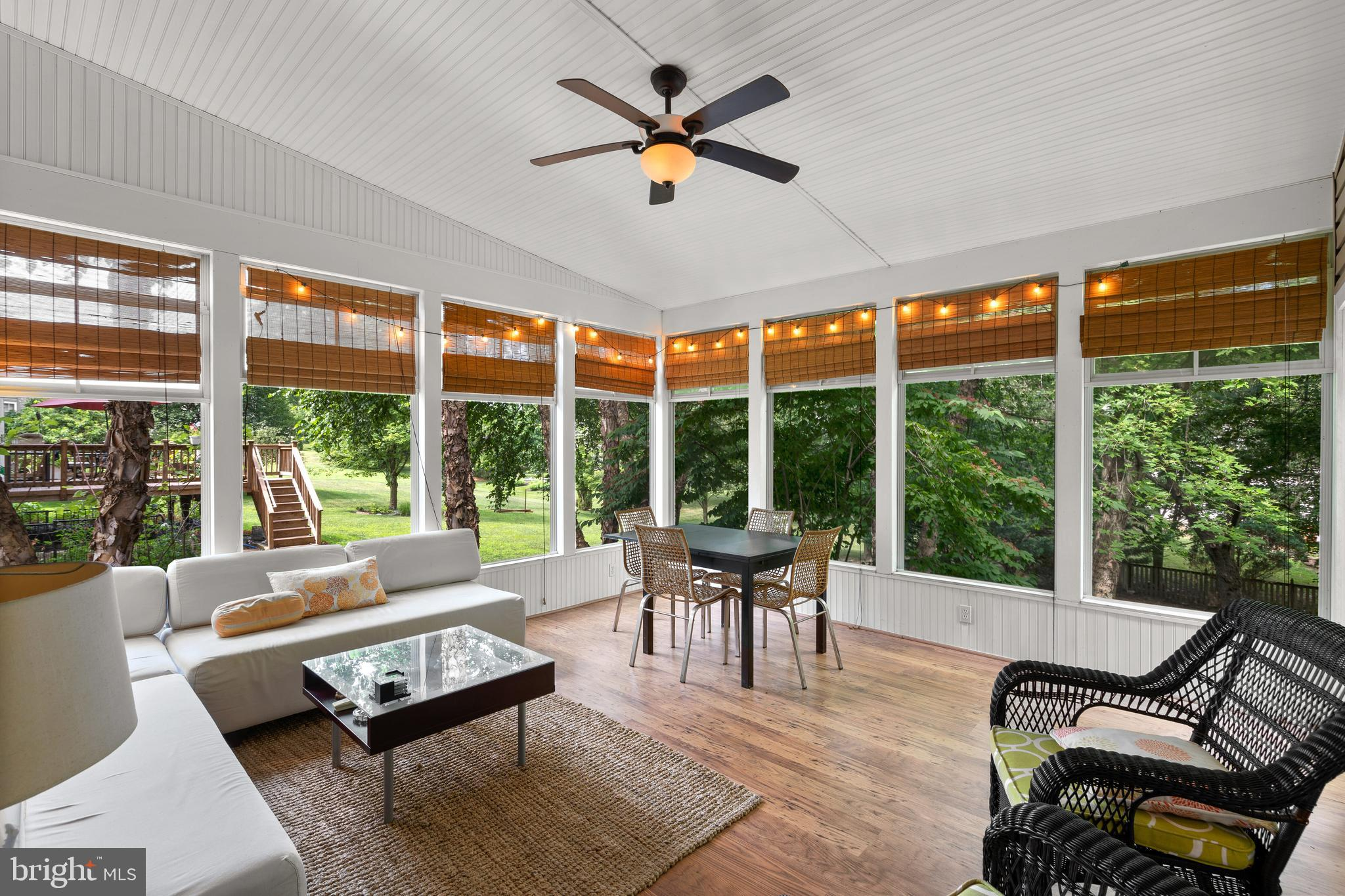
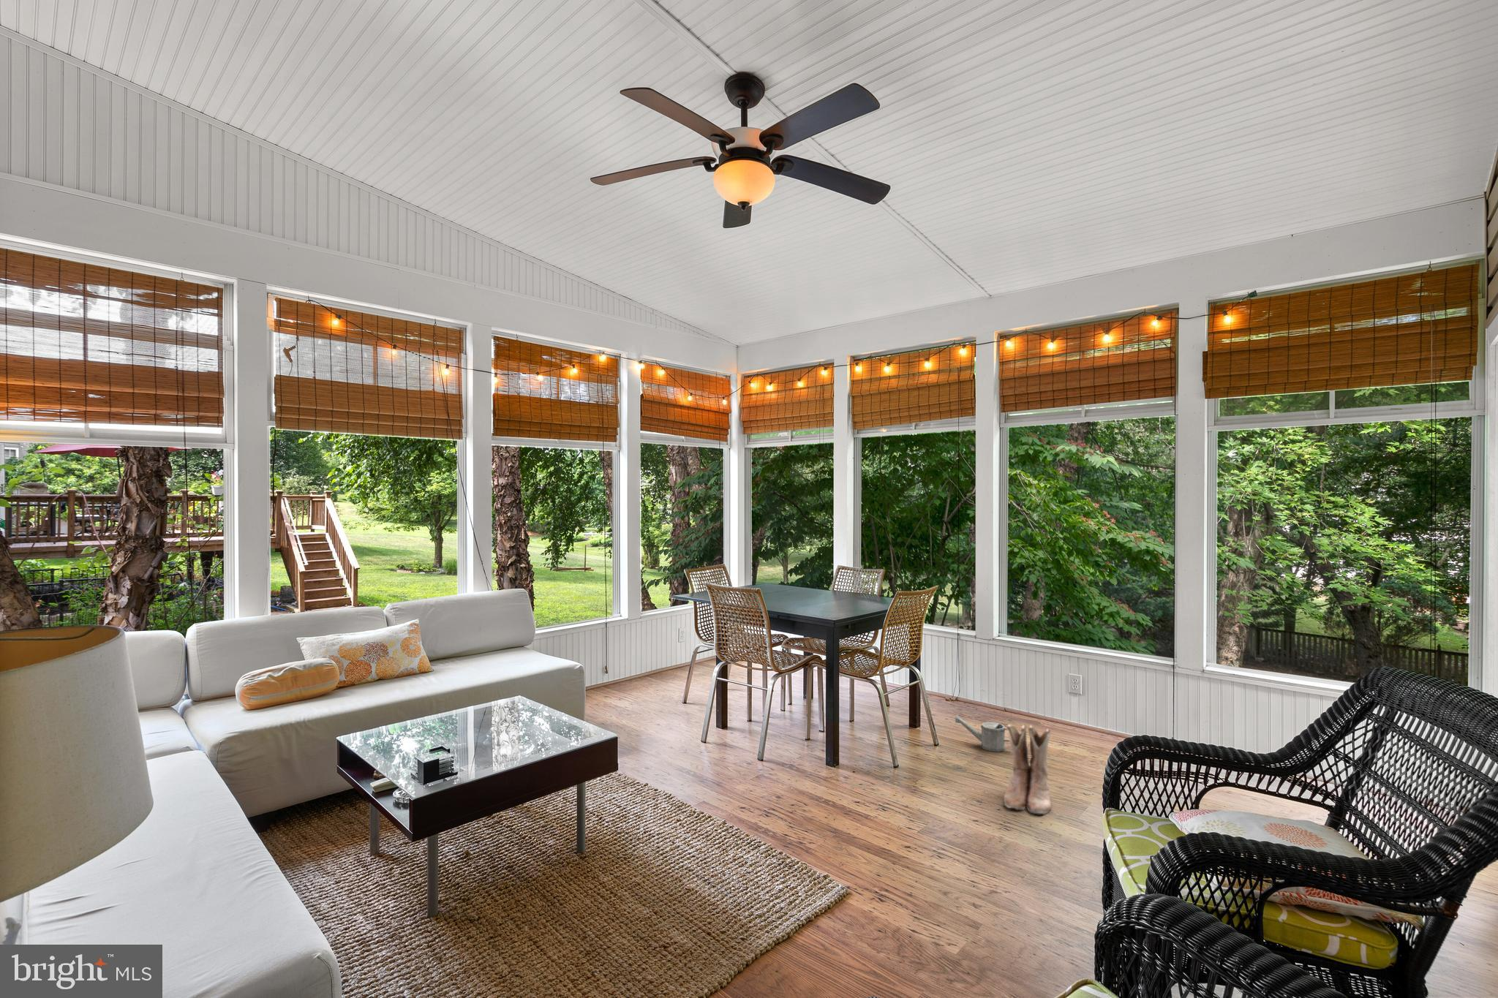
+ boots (1028, 765)
+ watering can (986, 733)
